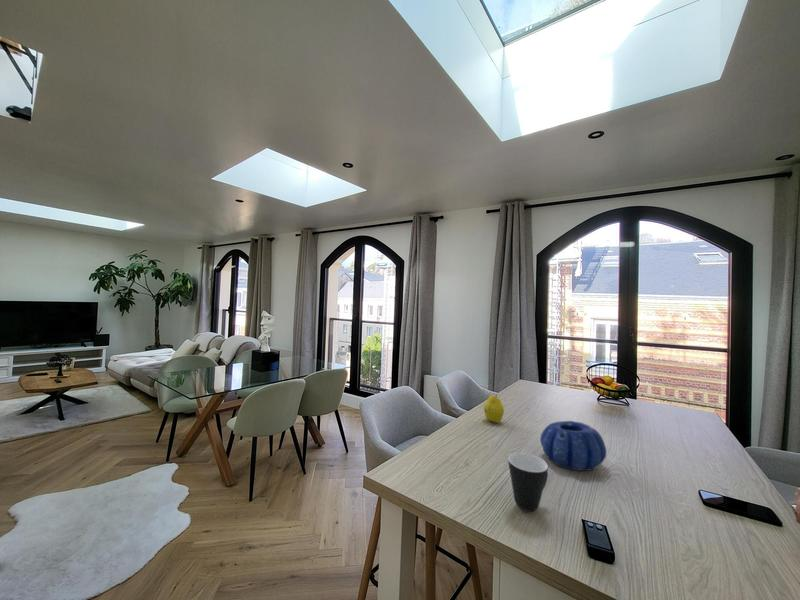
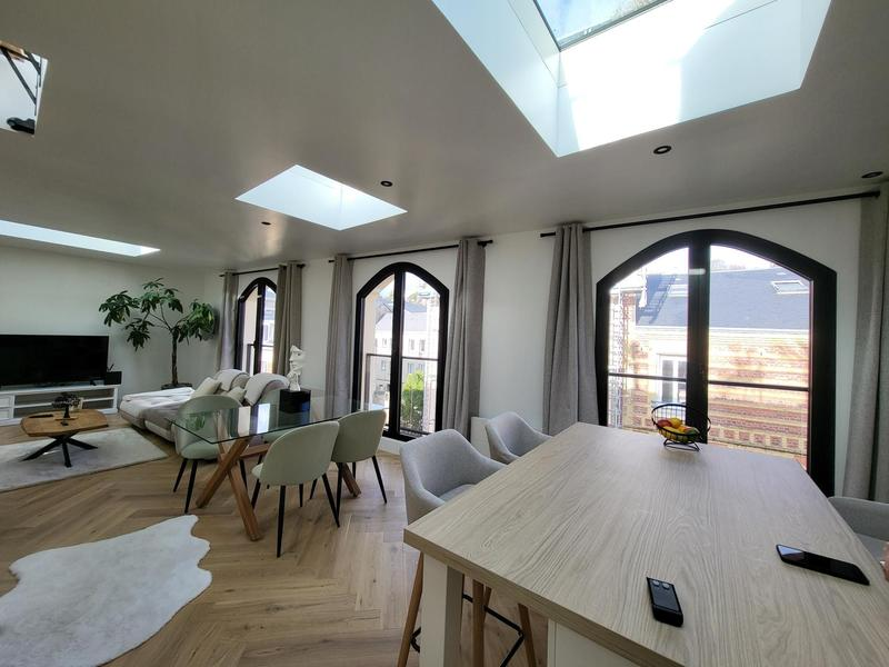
- decorative bowl (572, 443)
- mug (530, 483)
- fruit (493, 408)
